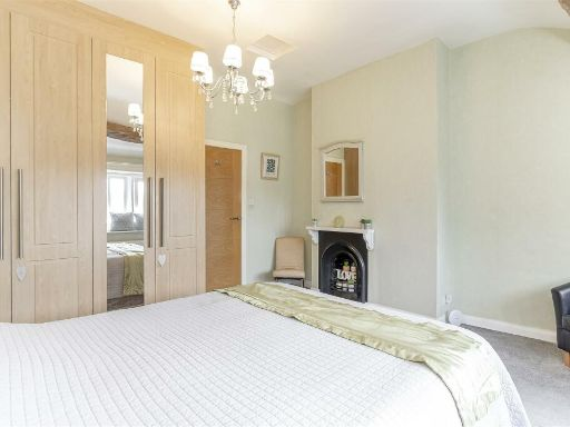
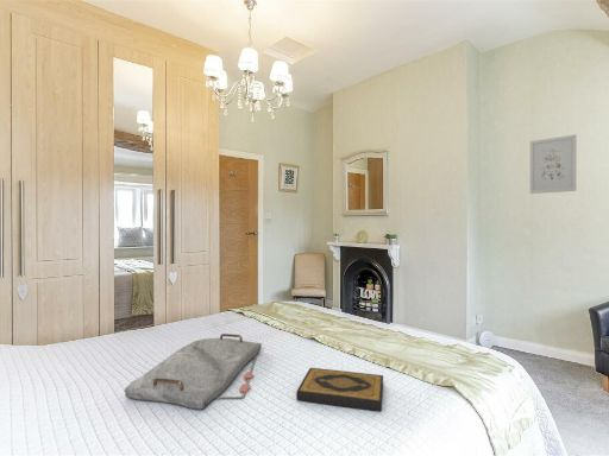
+ wall art (552, 165)
+ hardback book (341, 387)
+ serving tray (212, 363)
